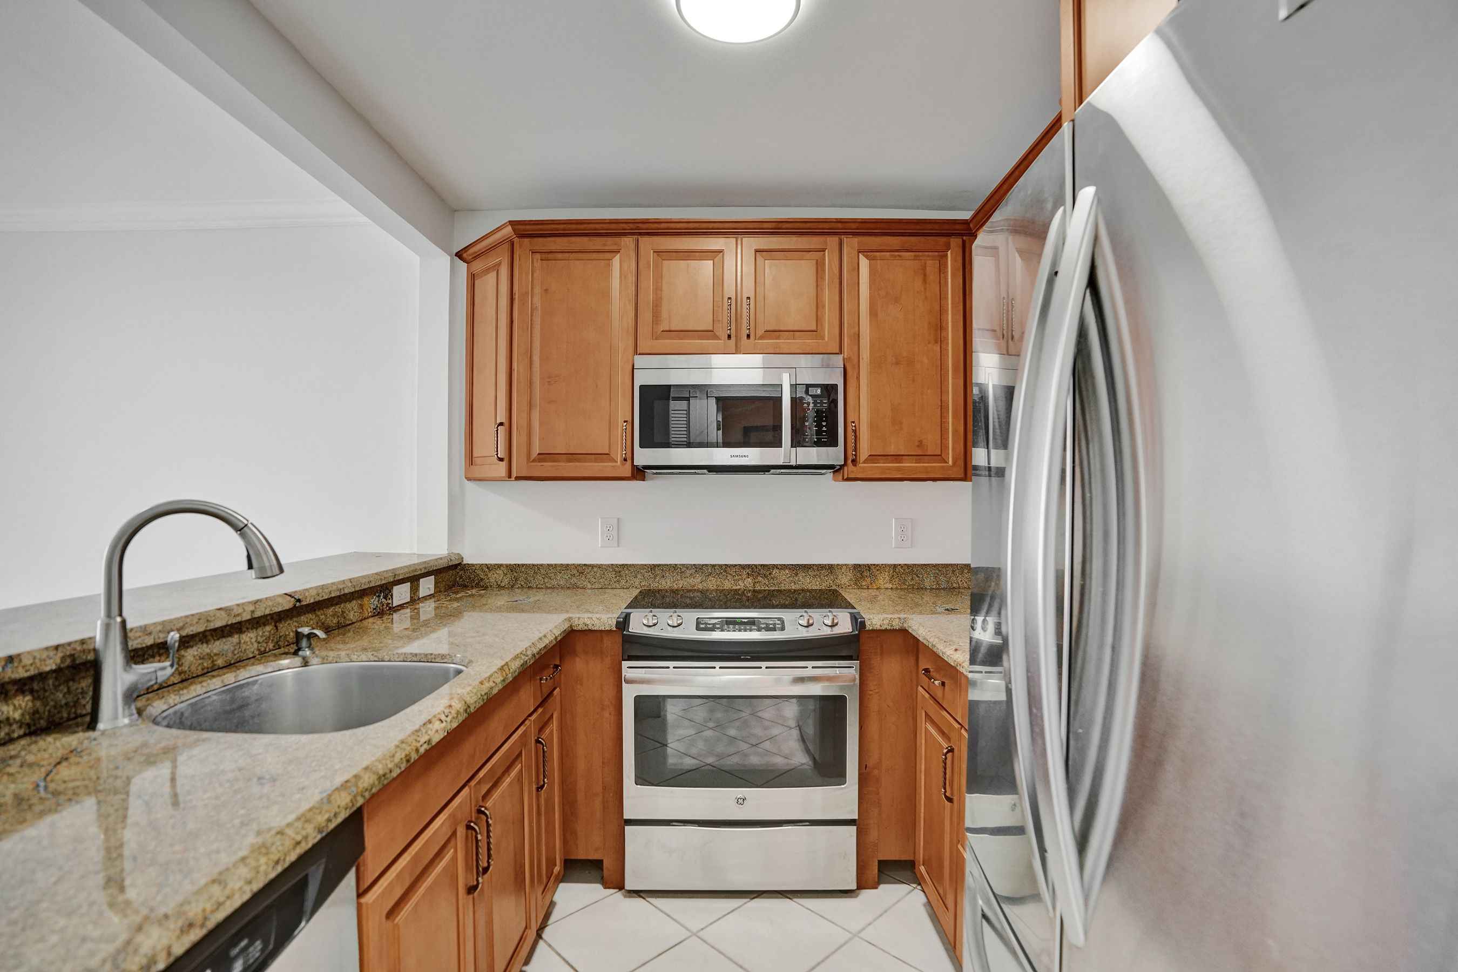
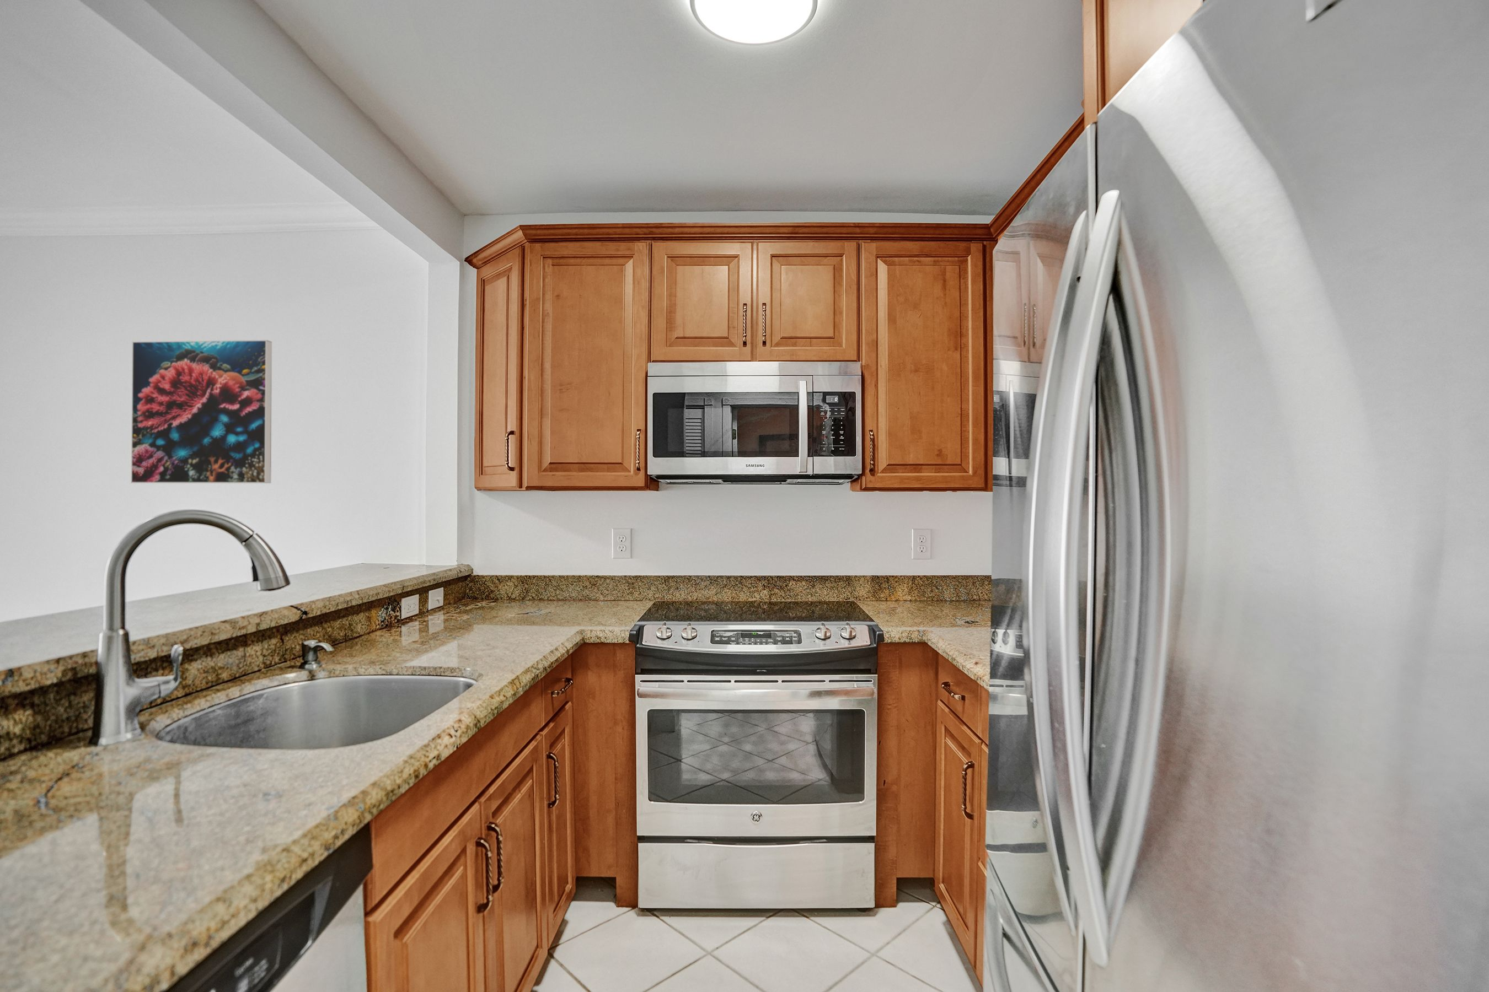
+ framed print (202, 412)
